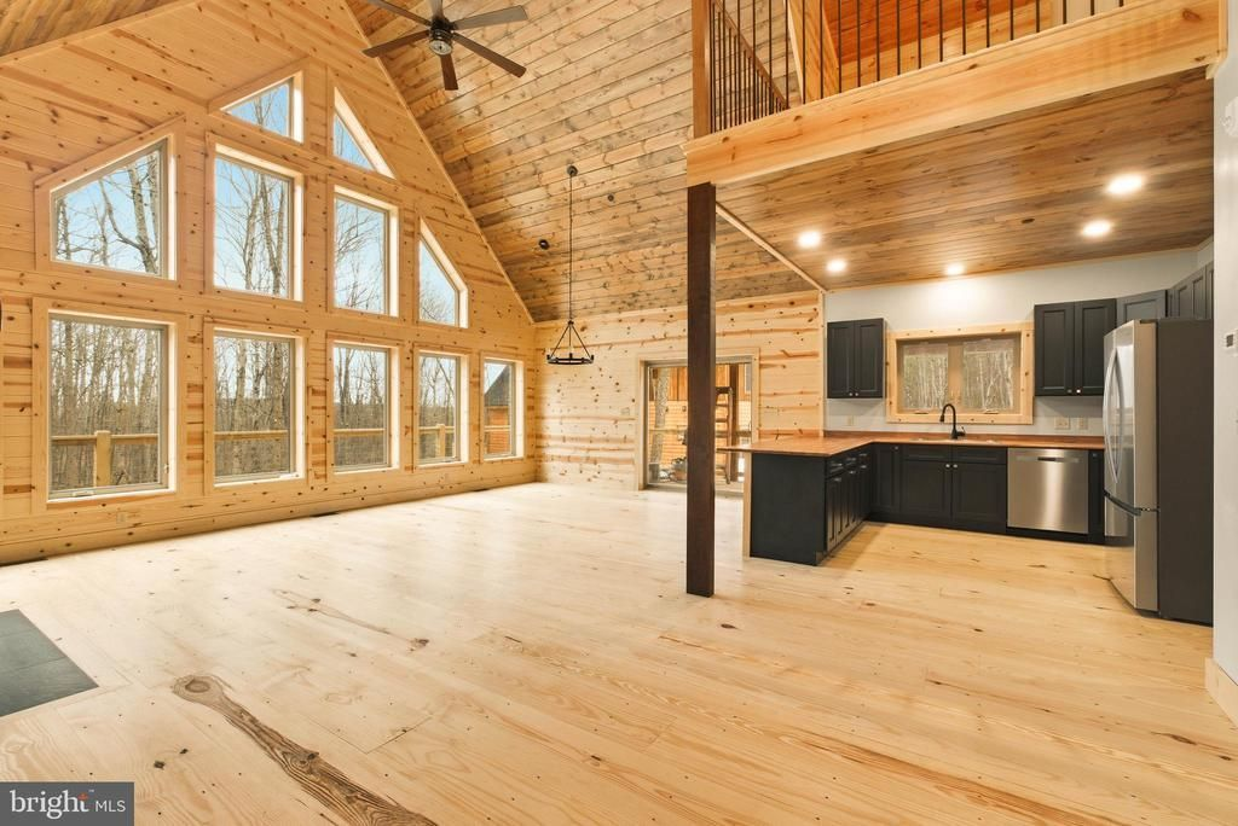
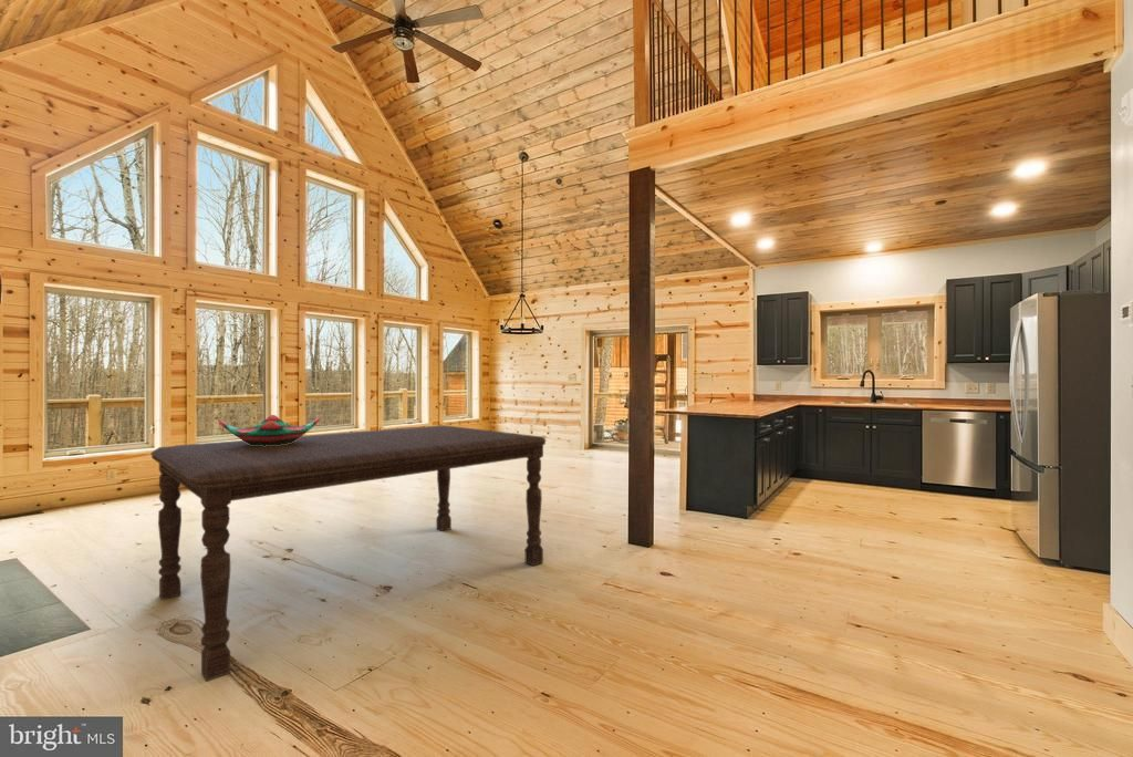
+ dining table (360, 481)
+ decorative bowl (271, 429)
